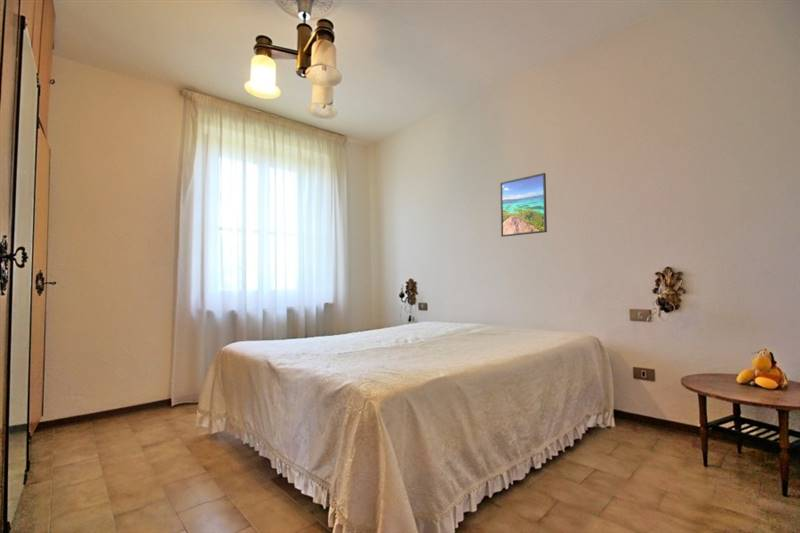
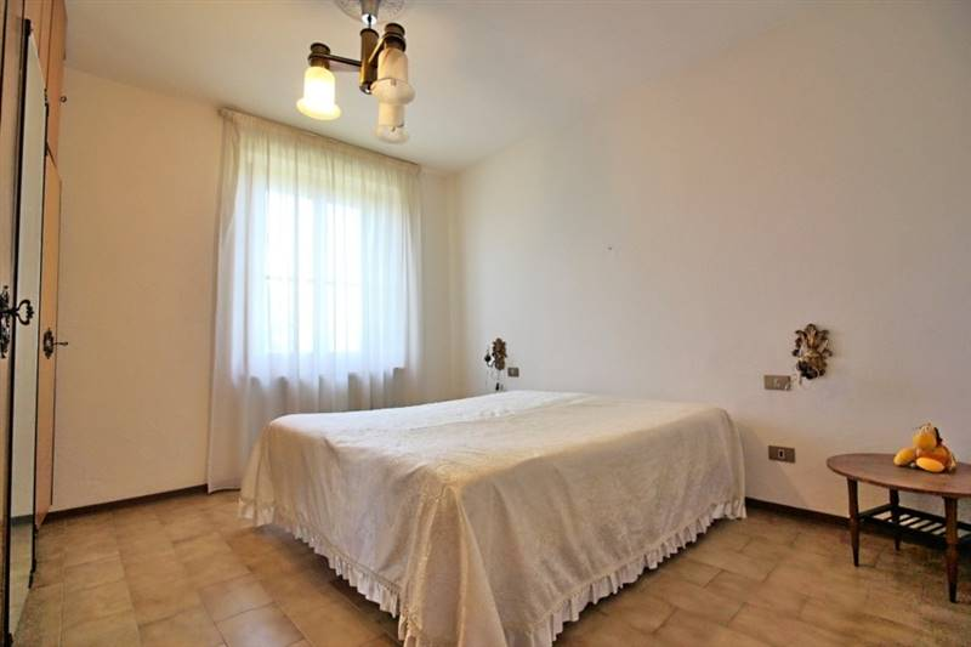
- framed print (522, 206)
